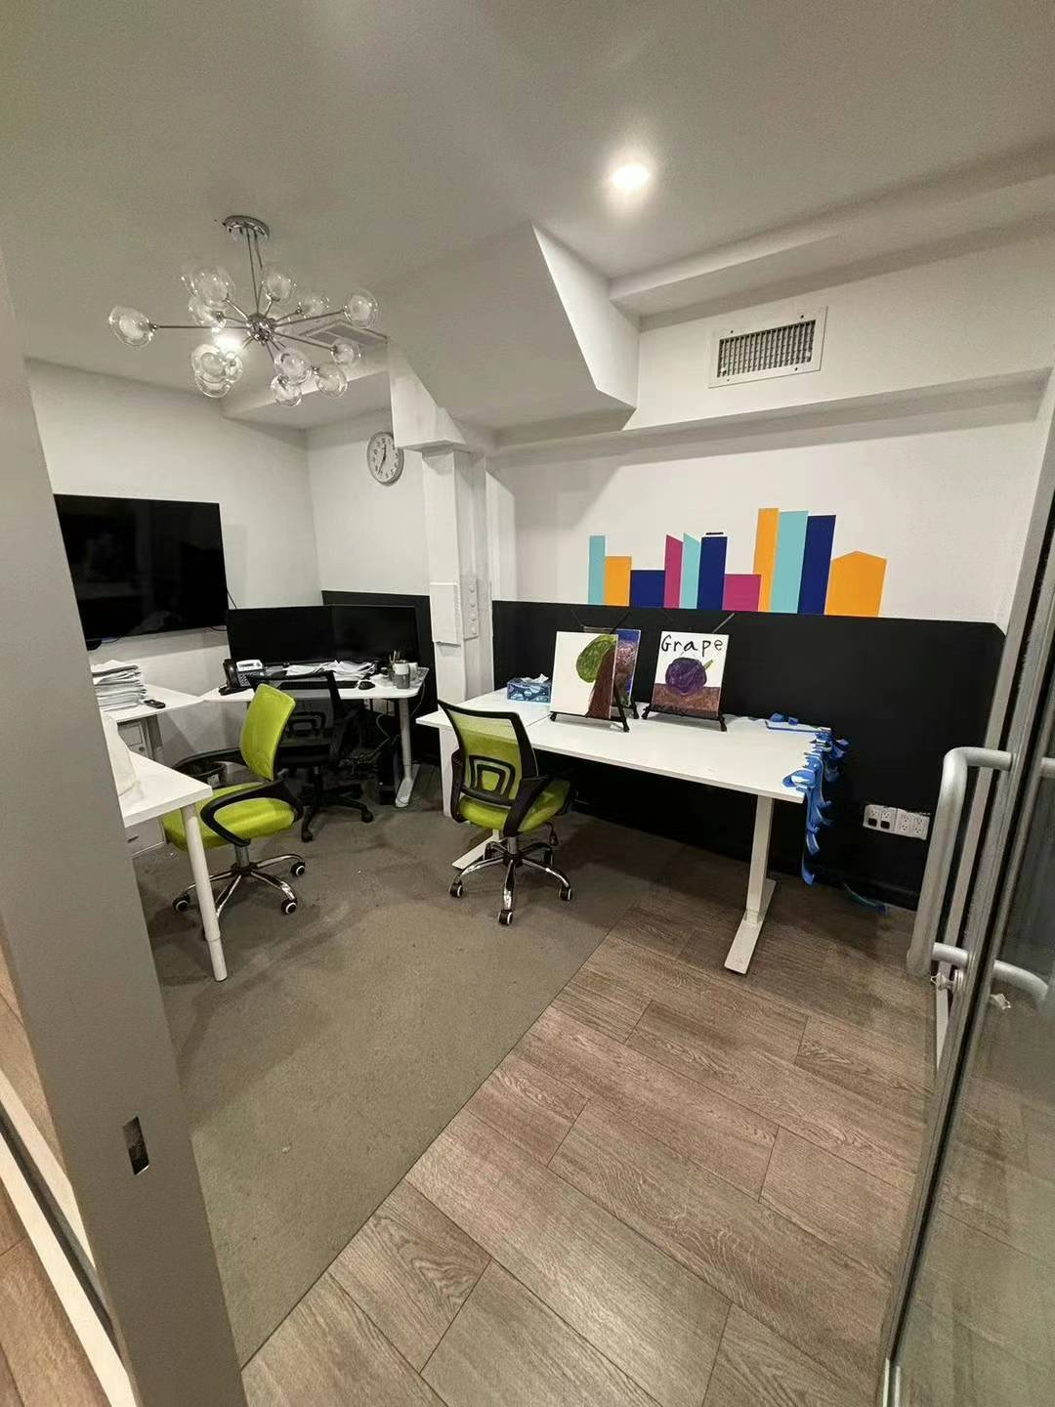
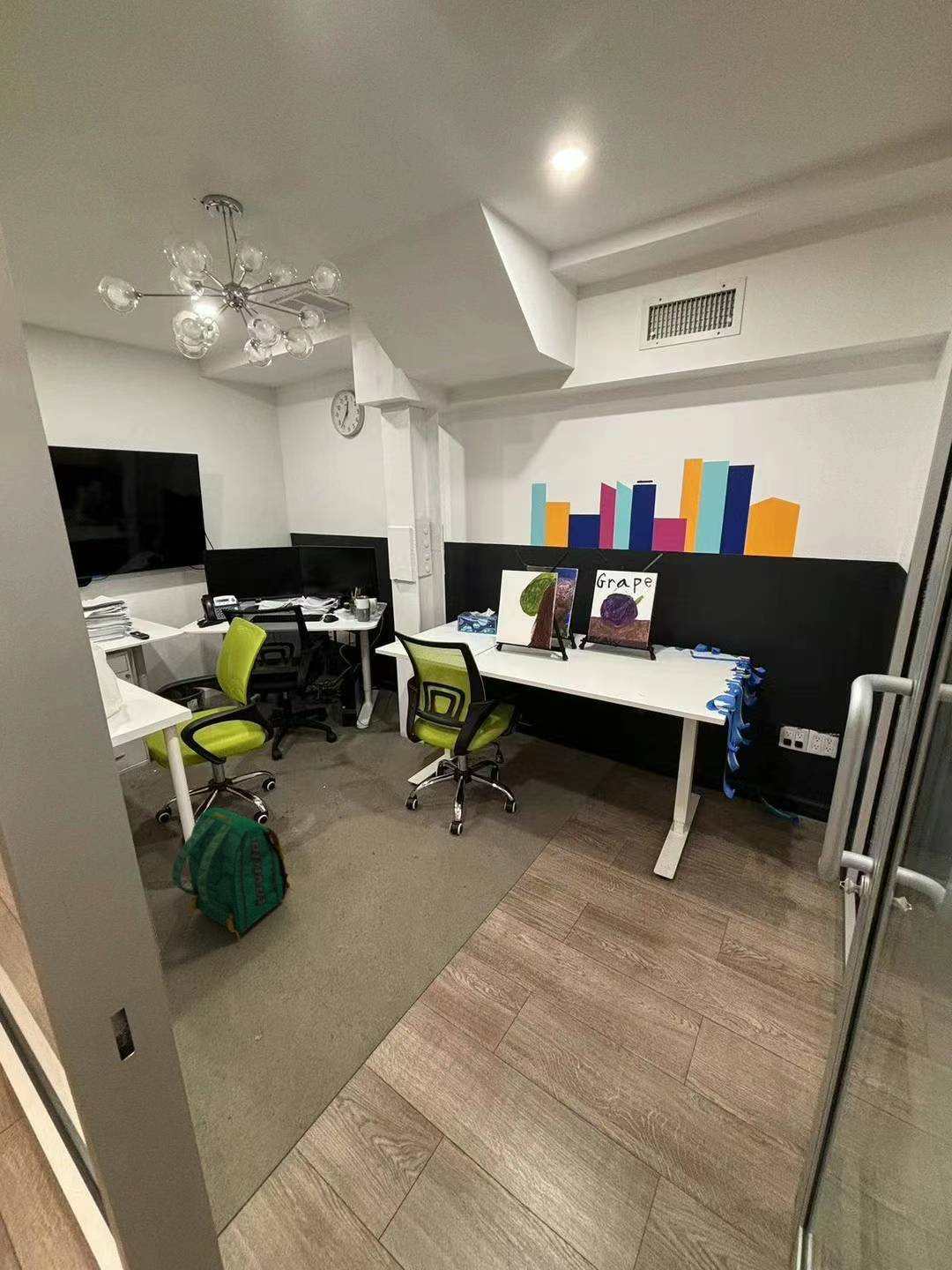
+ backpack (233, 860)
